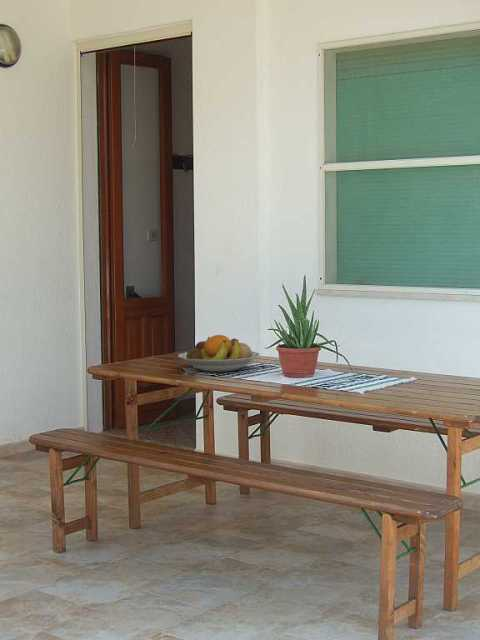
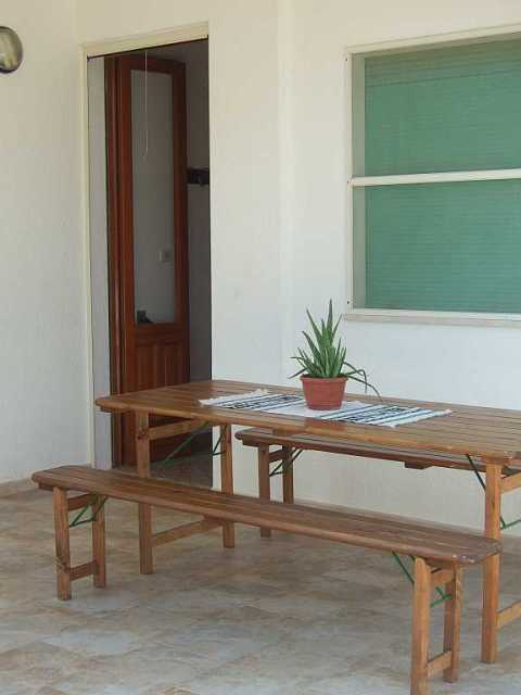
- fruit bowl (219, 351)
